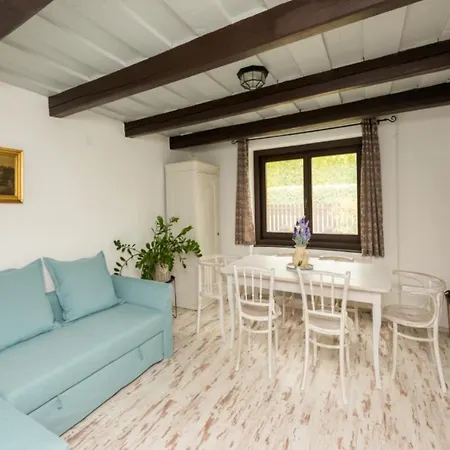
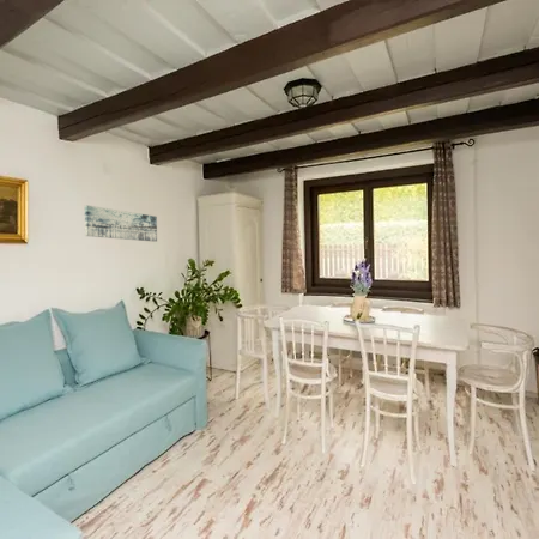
+ wall art (123, 225)
